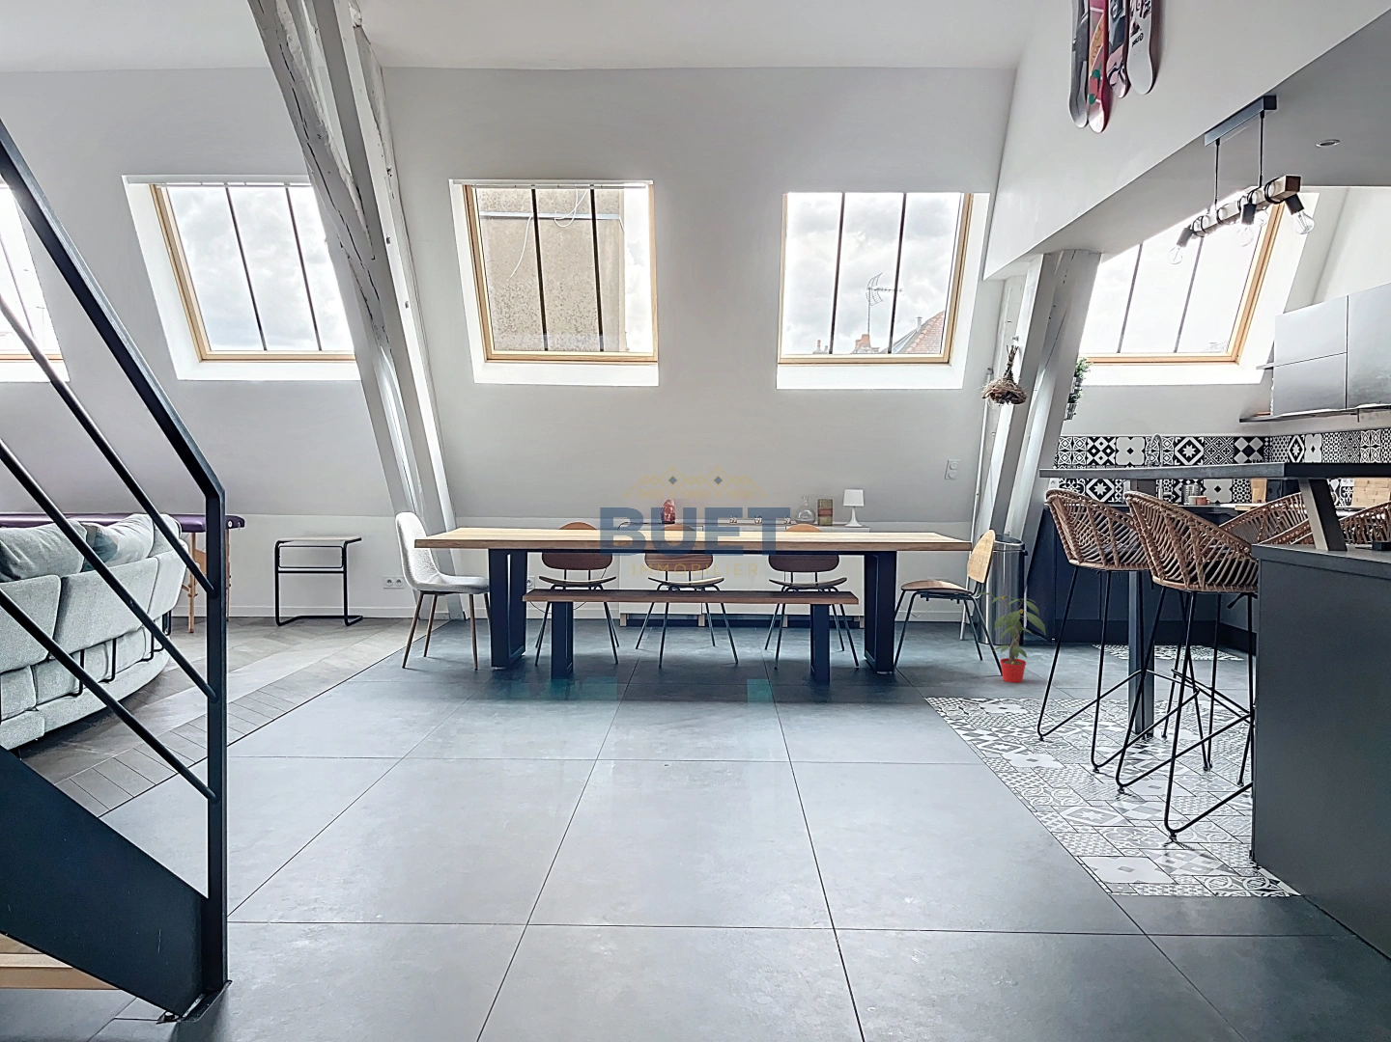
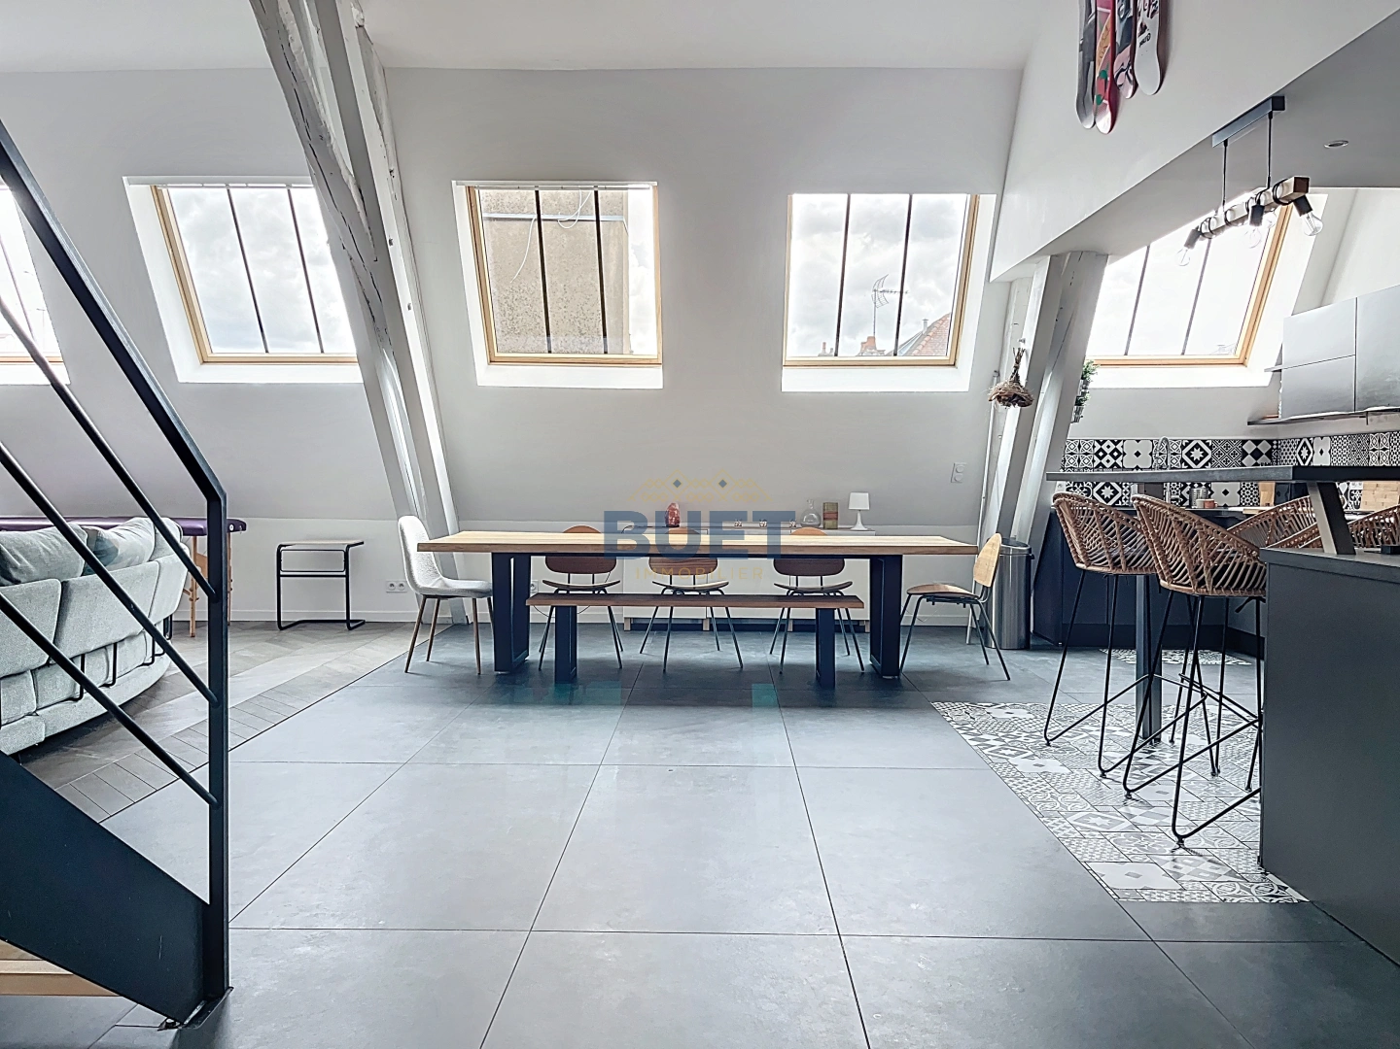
- potted plant (1011, 638)
